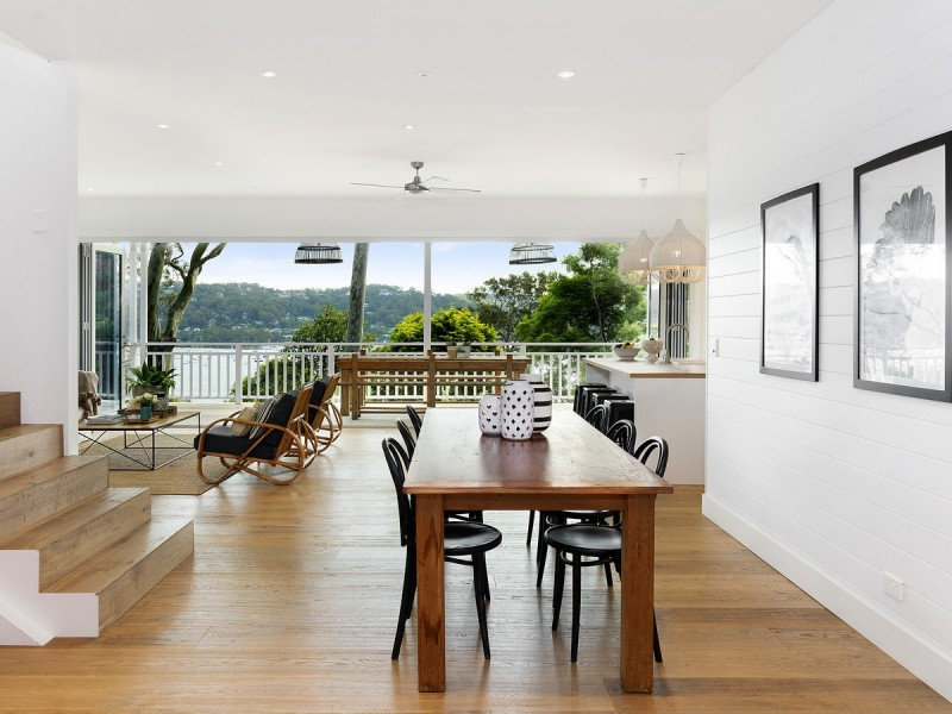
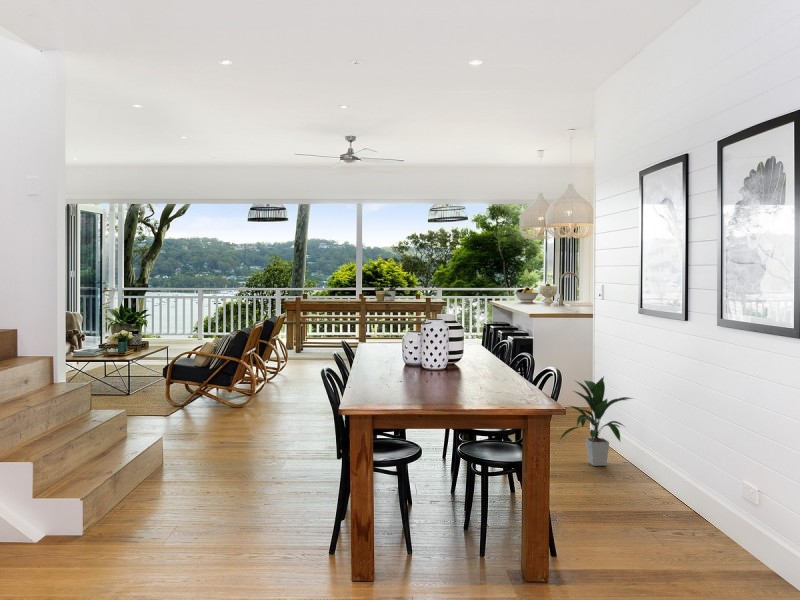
+ indoor plant (593, 418)
